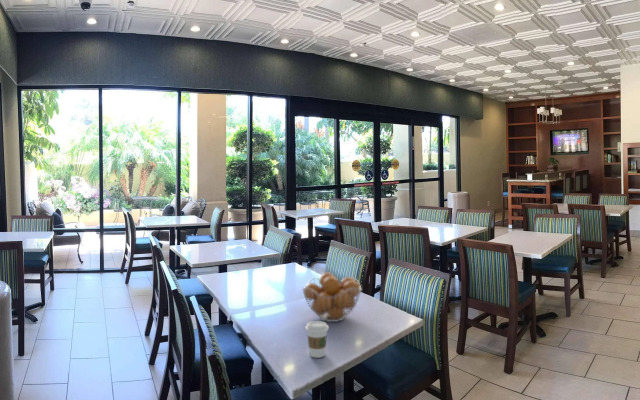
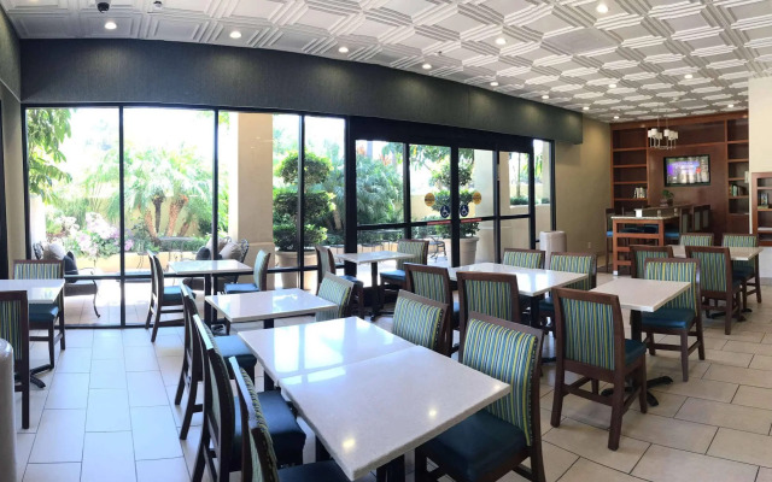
- coffee cup (317, 339)
- fruit basket (332, 296)
